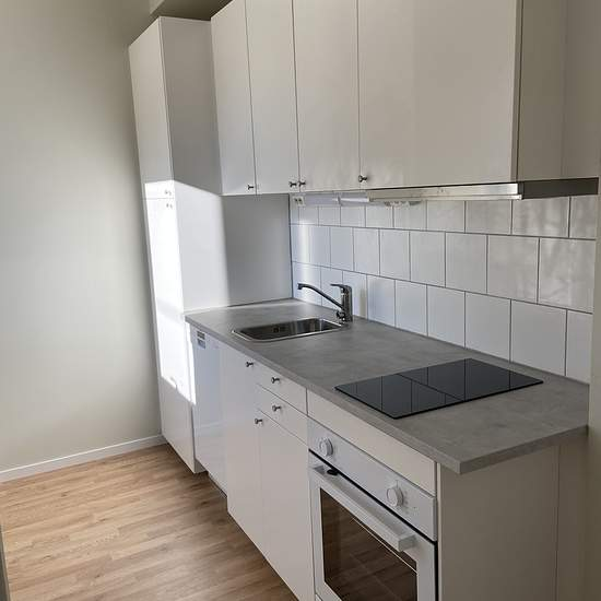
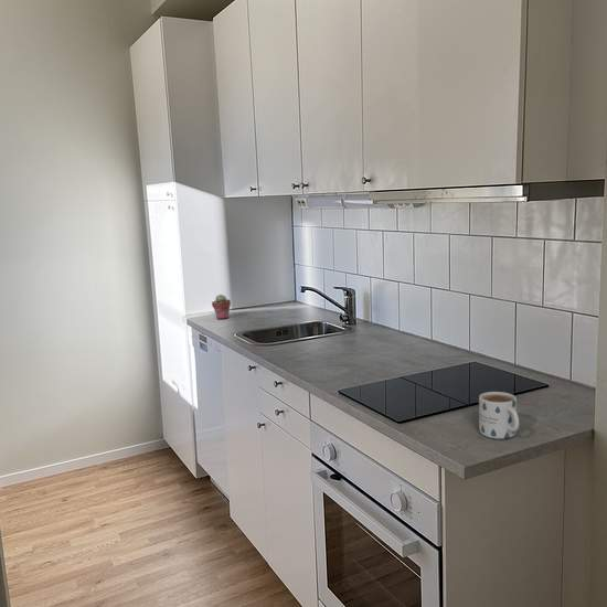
+ mug (501, 416)
+ potted succulent (221, 306)
